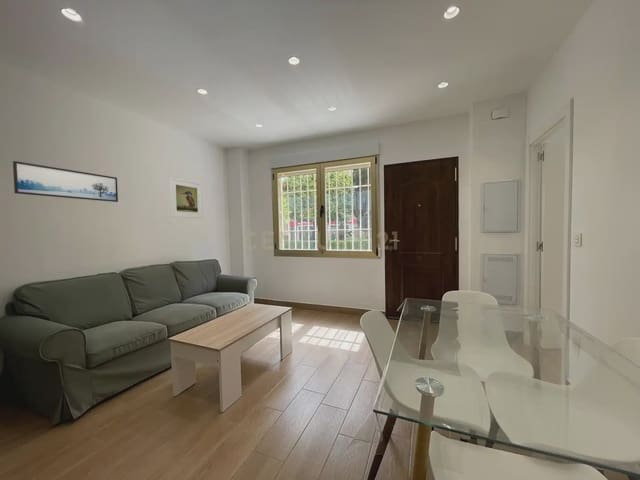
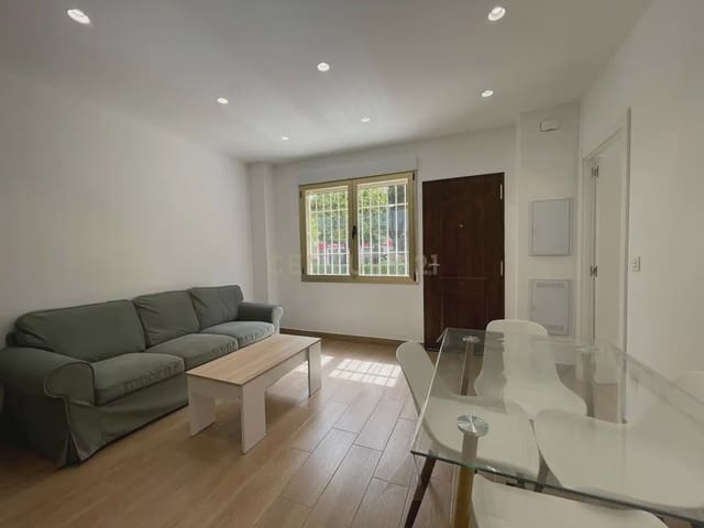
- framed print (72, 184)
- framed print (186, 199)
